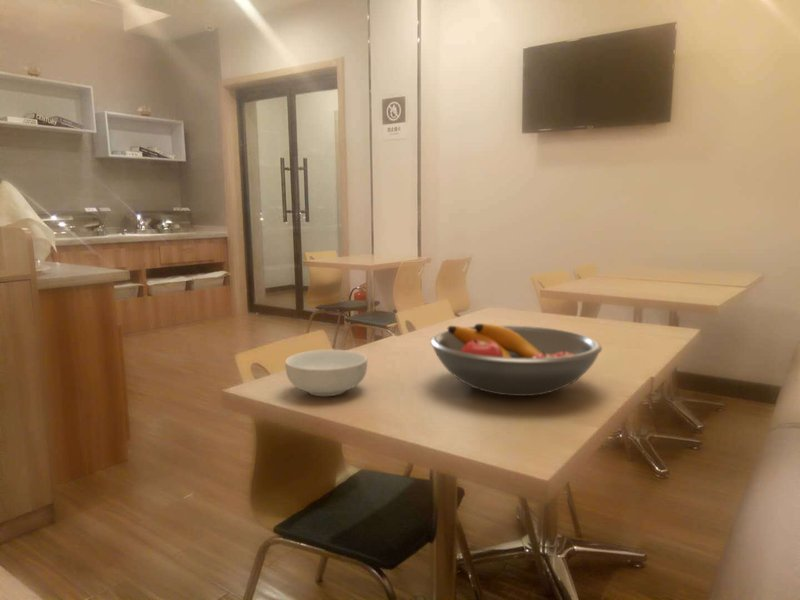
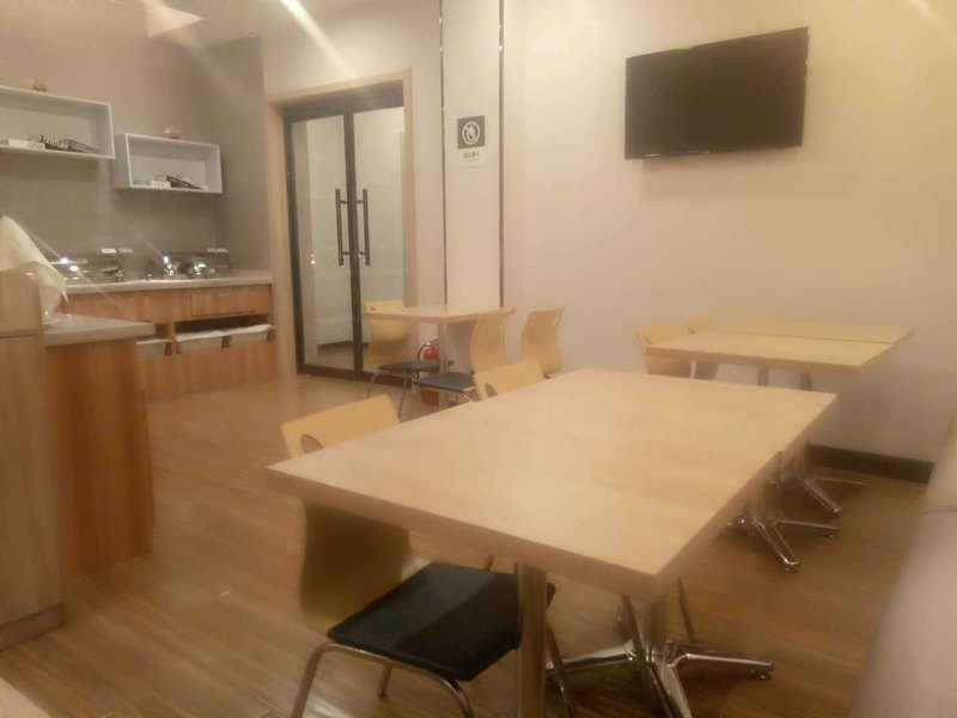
- fruit bowl (513, 357)
- cereal bowl (327, 374)
